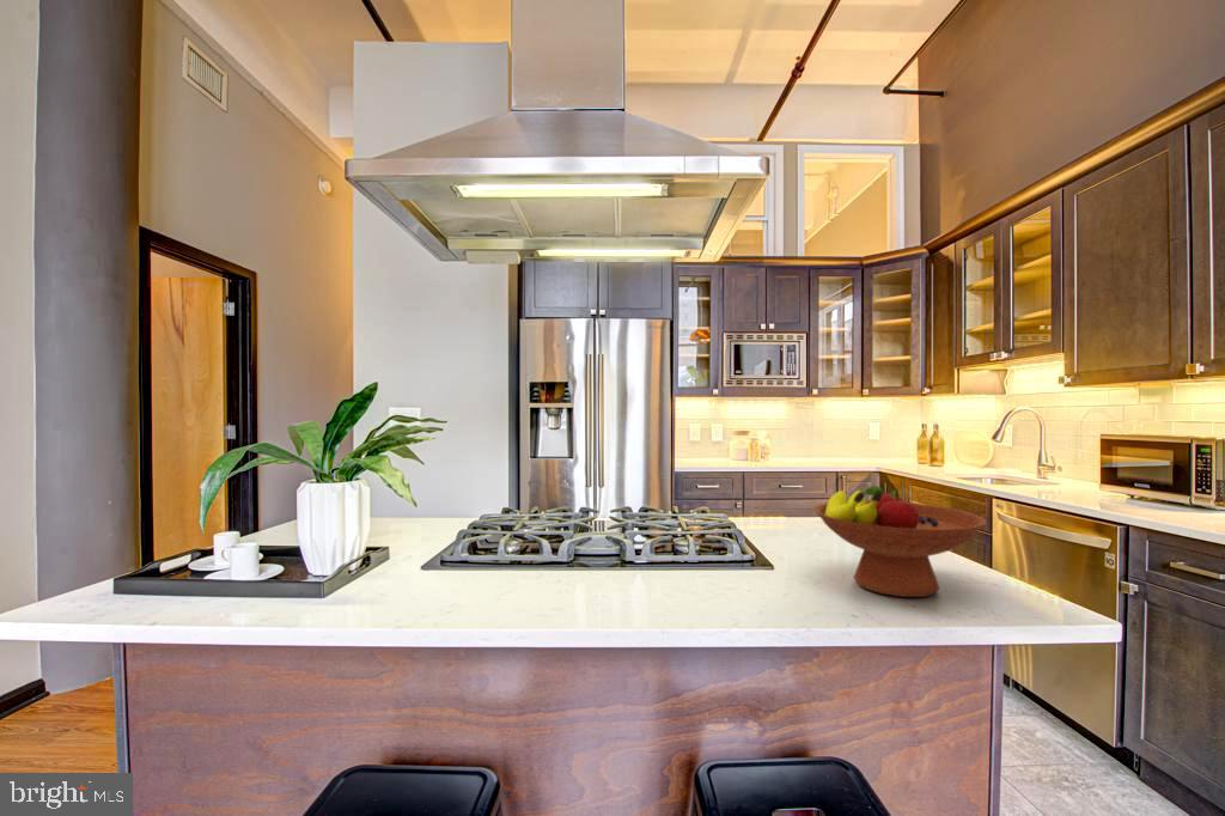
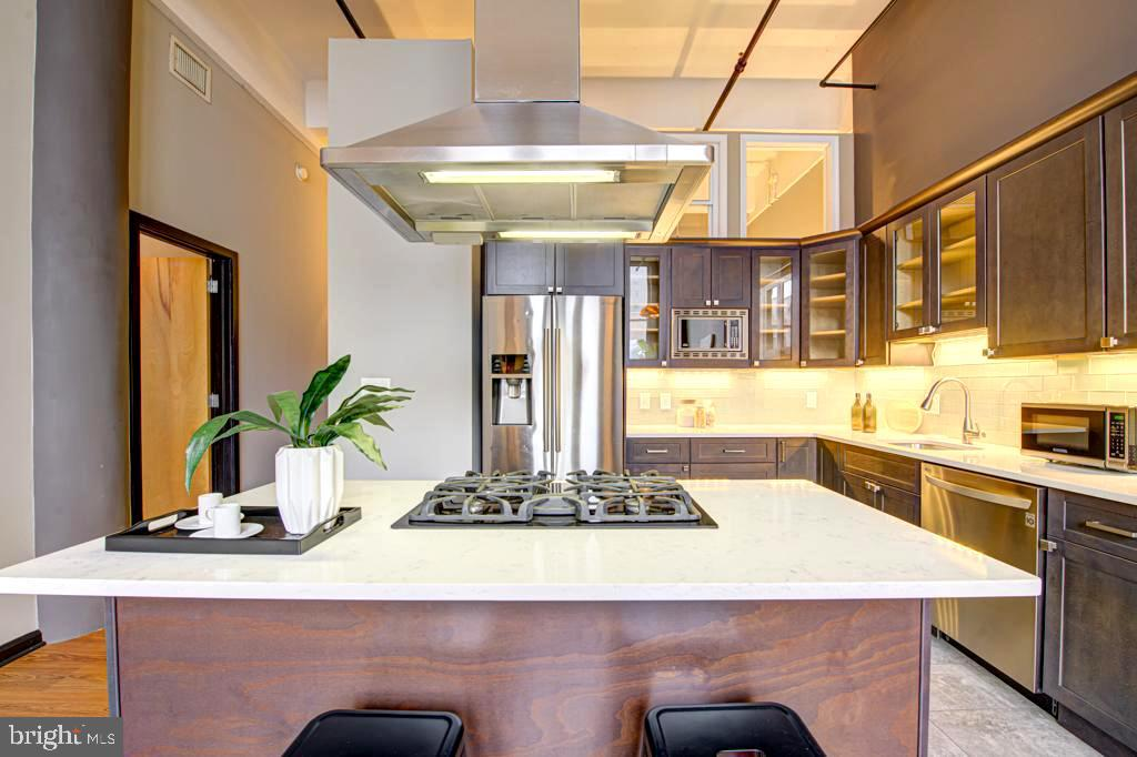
- fruit bowl (895, 535)
